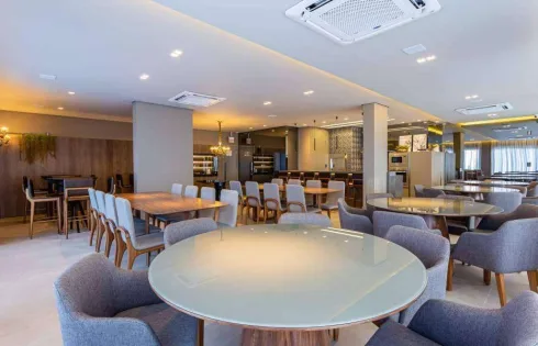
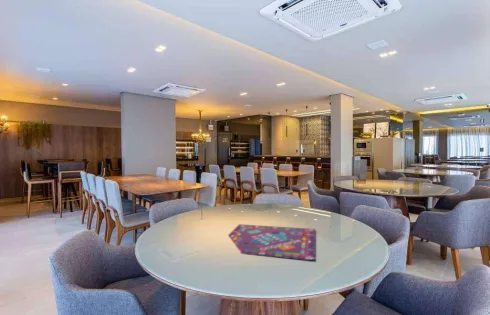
+ gameboard (269, 238)
